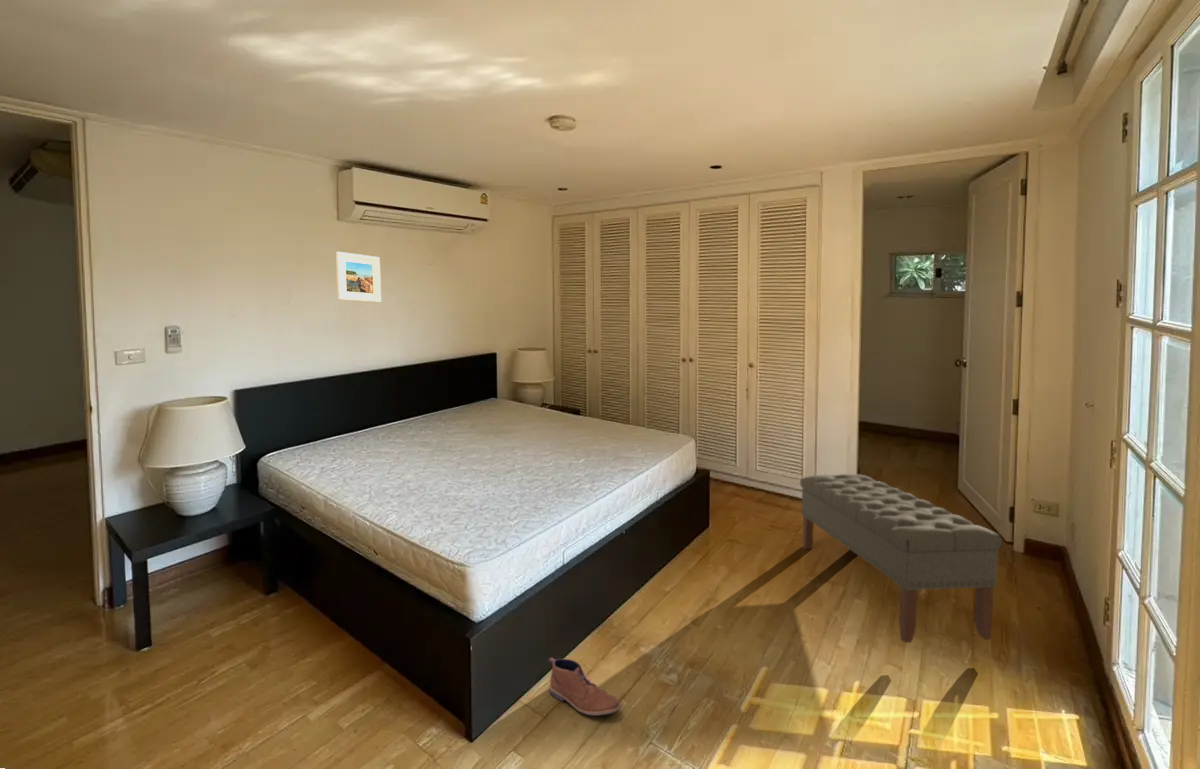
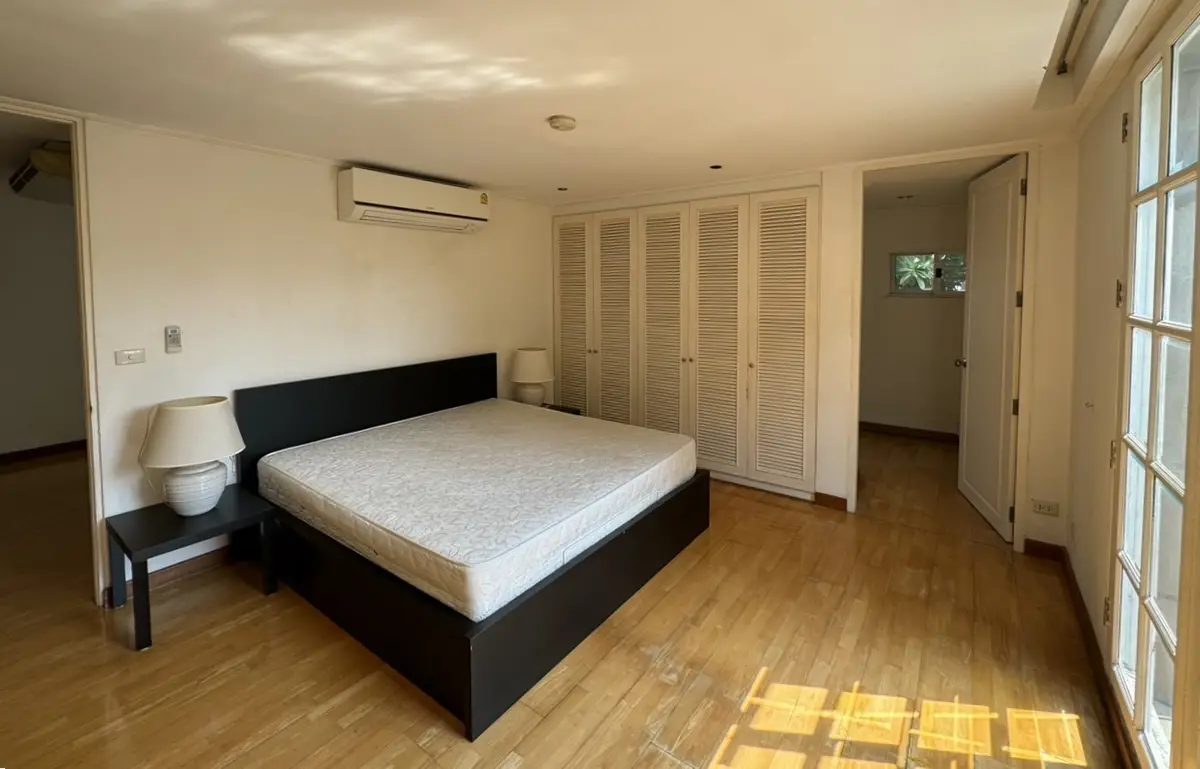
- shoe (581, 686)
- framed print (359, 277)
- bench (882, 543)
